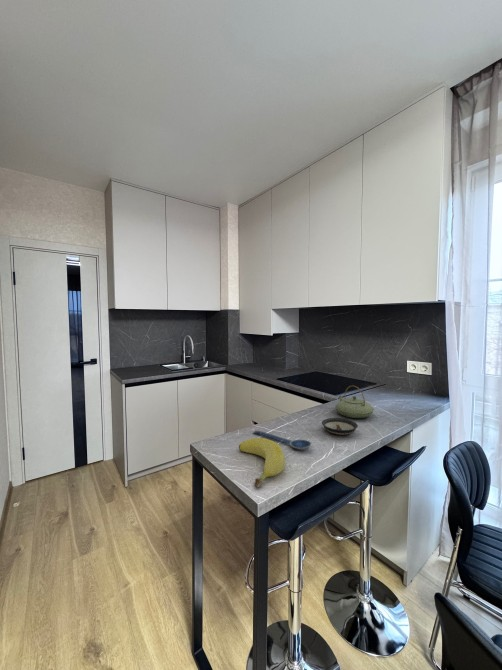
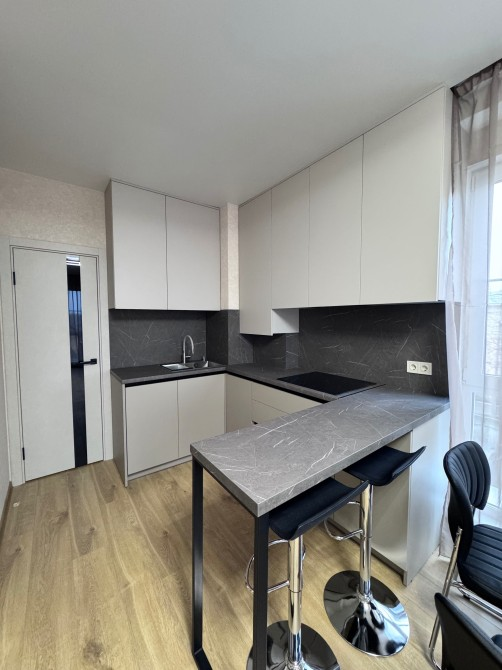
- banana (254, 453)
- spoon (281, 438)
- saucer (339, 427)
- teapot (352, 399)
